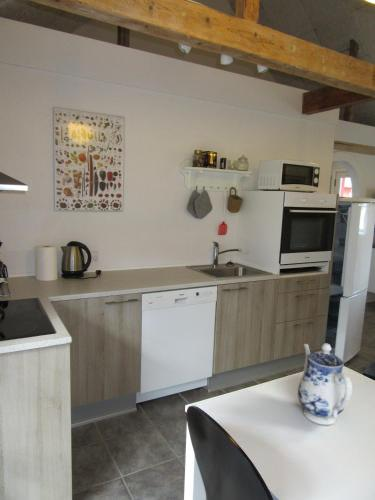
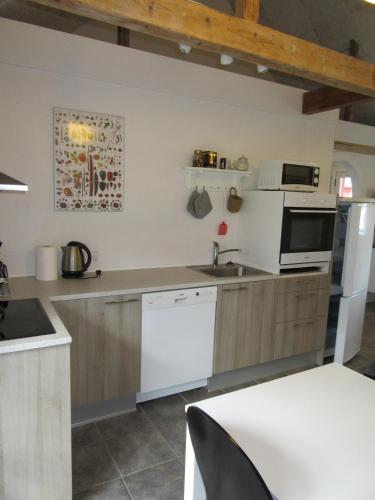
- teapot (323, 380)
